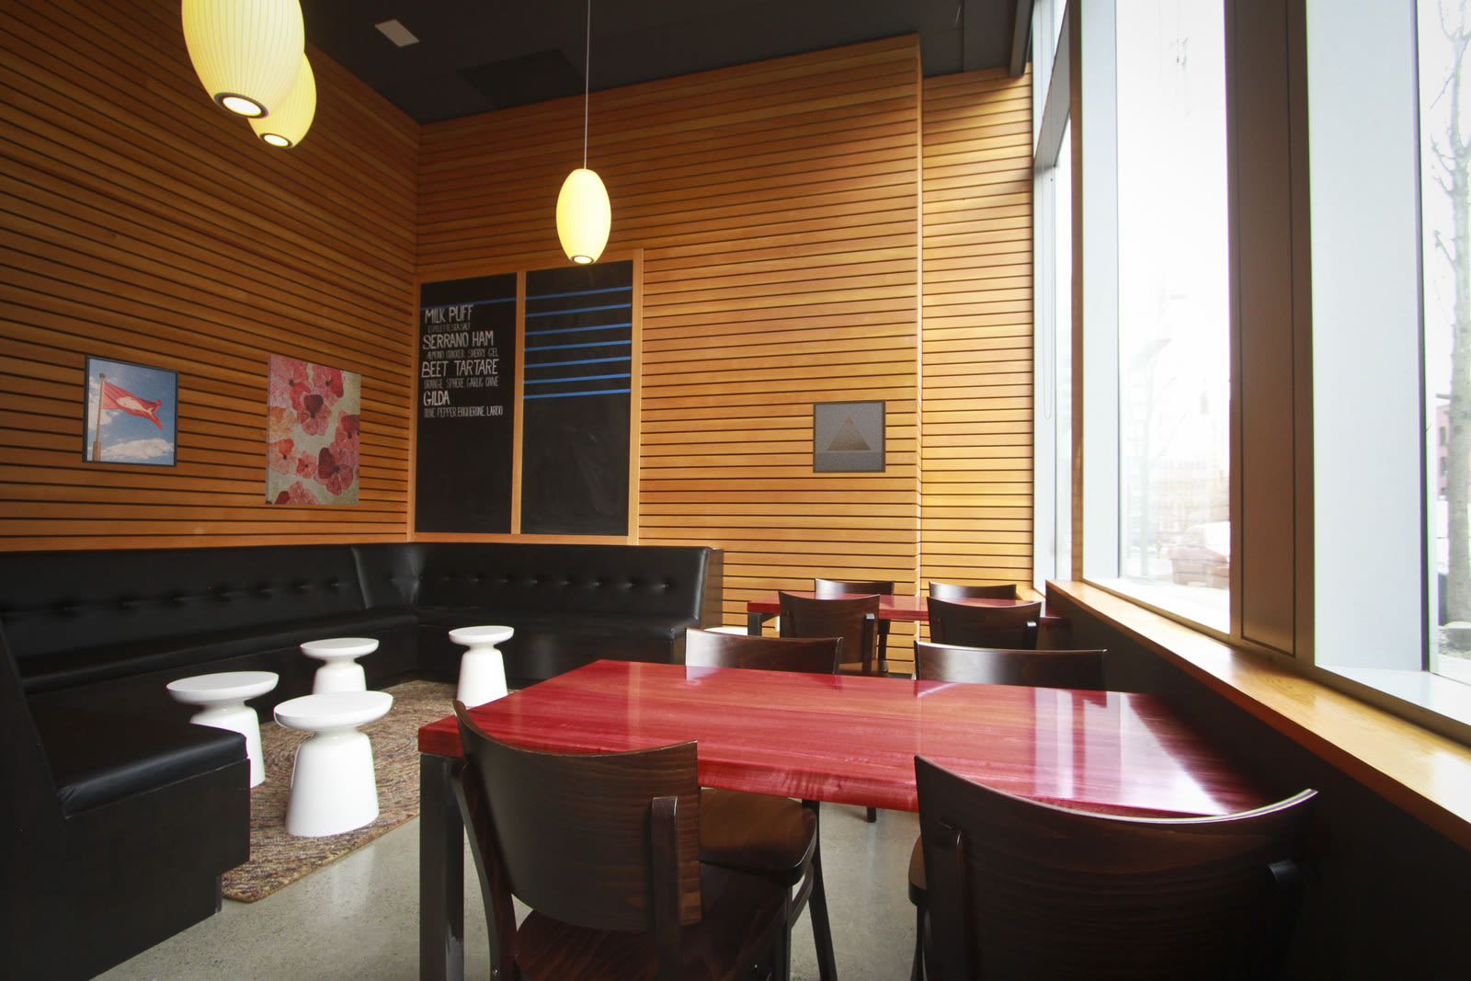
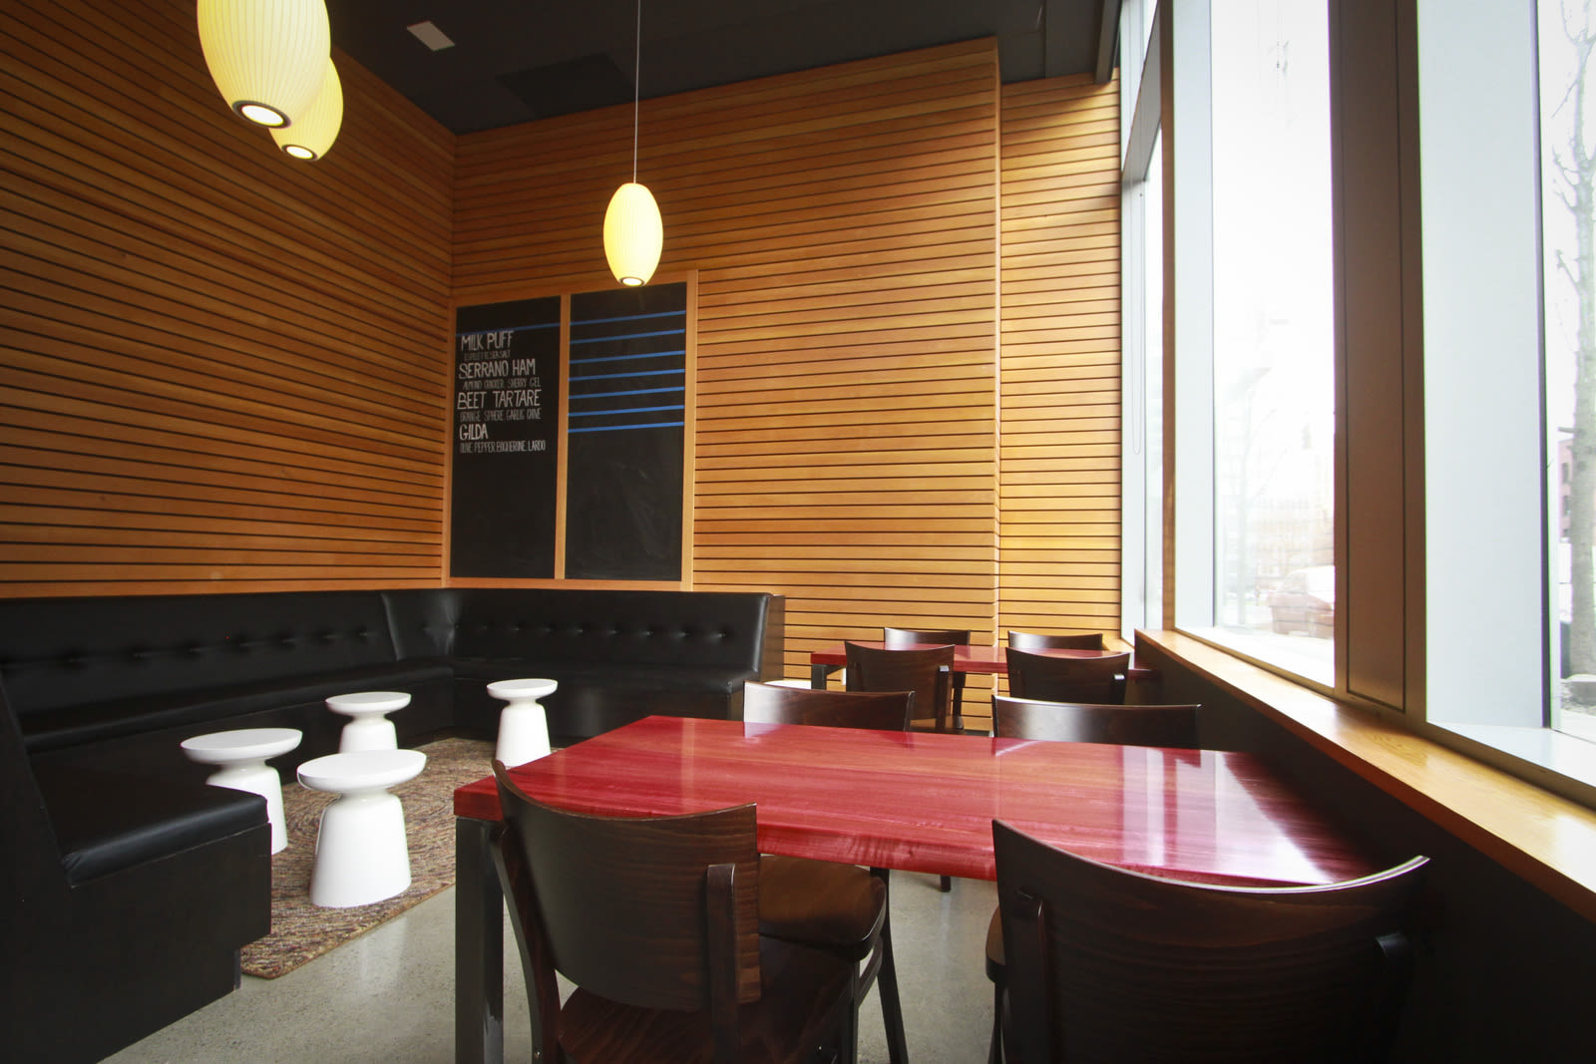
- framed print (132, 414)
- wall art (316, 434)
- wall art (848, 437)
